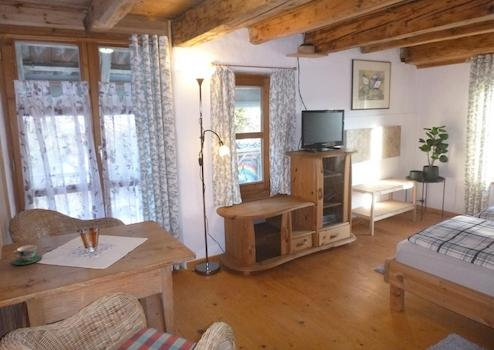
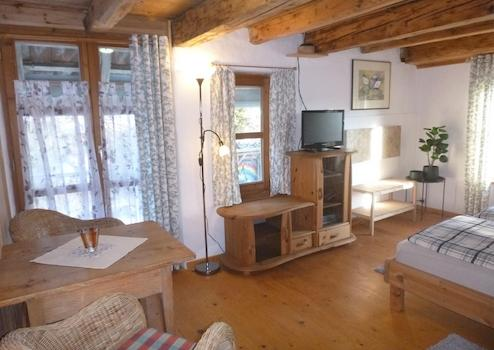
- teacup (26, 253)
